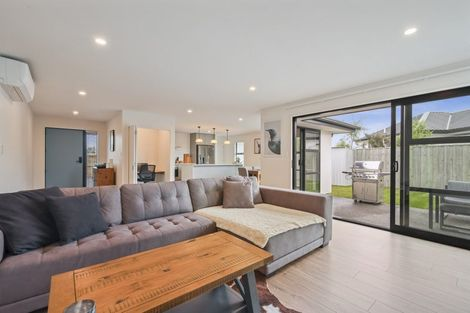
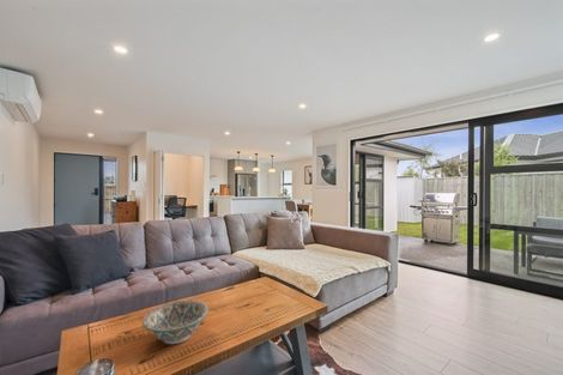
+ decorative bowl (176, 325)
